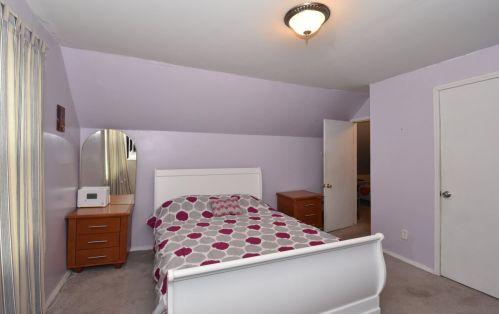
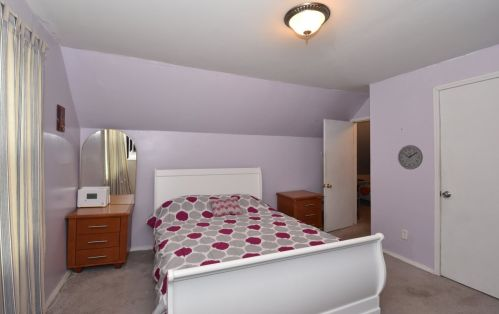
+ wall clock (409, 157)
